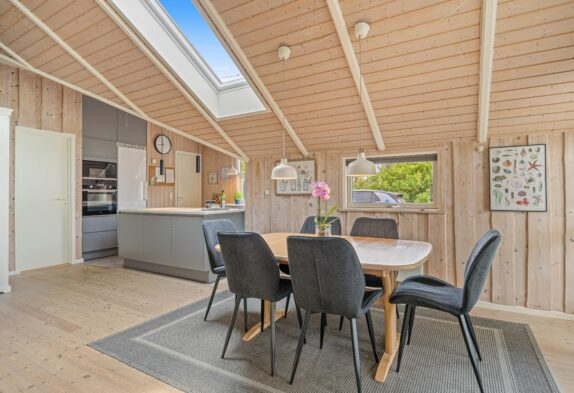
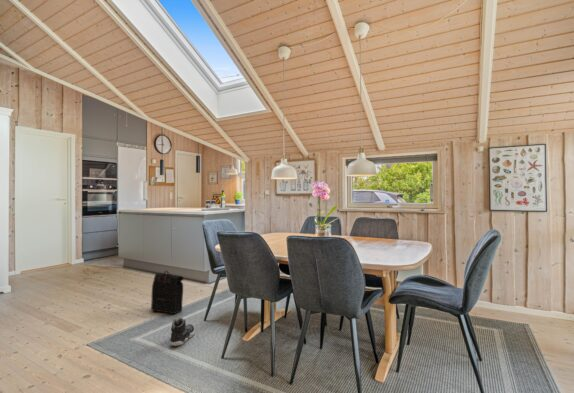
+ sneaker (183, 327)
+ backpack (167, 290)
